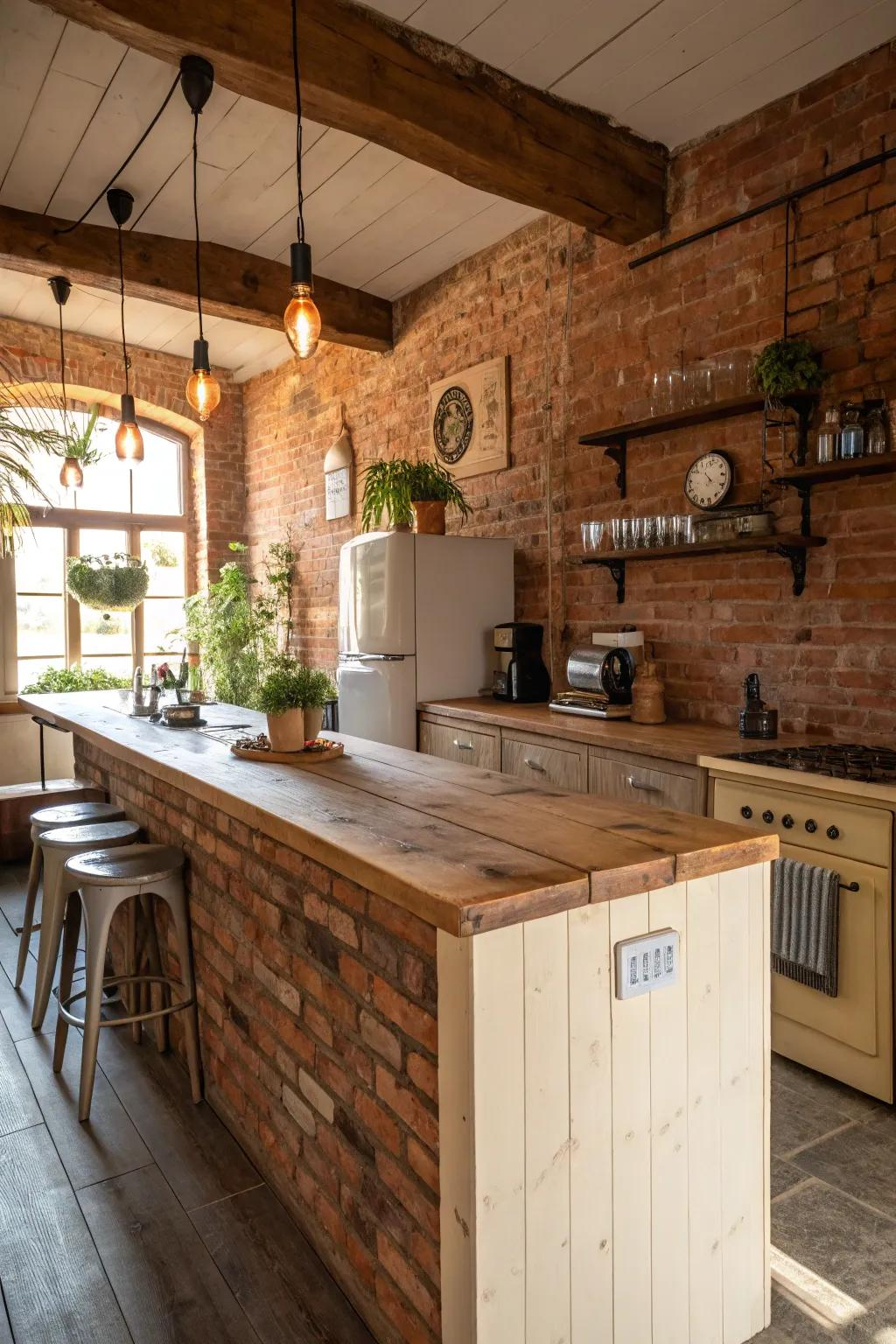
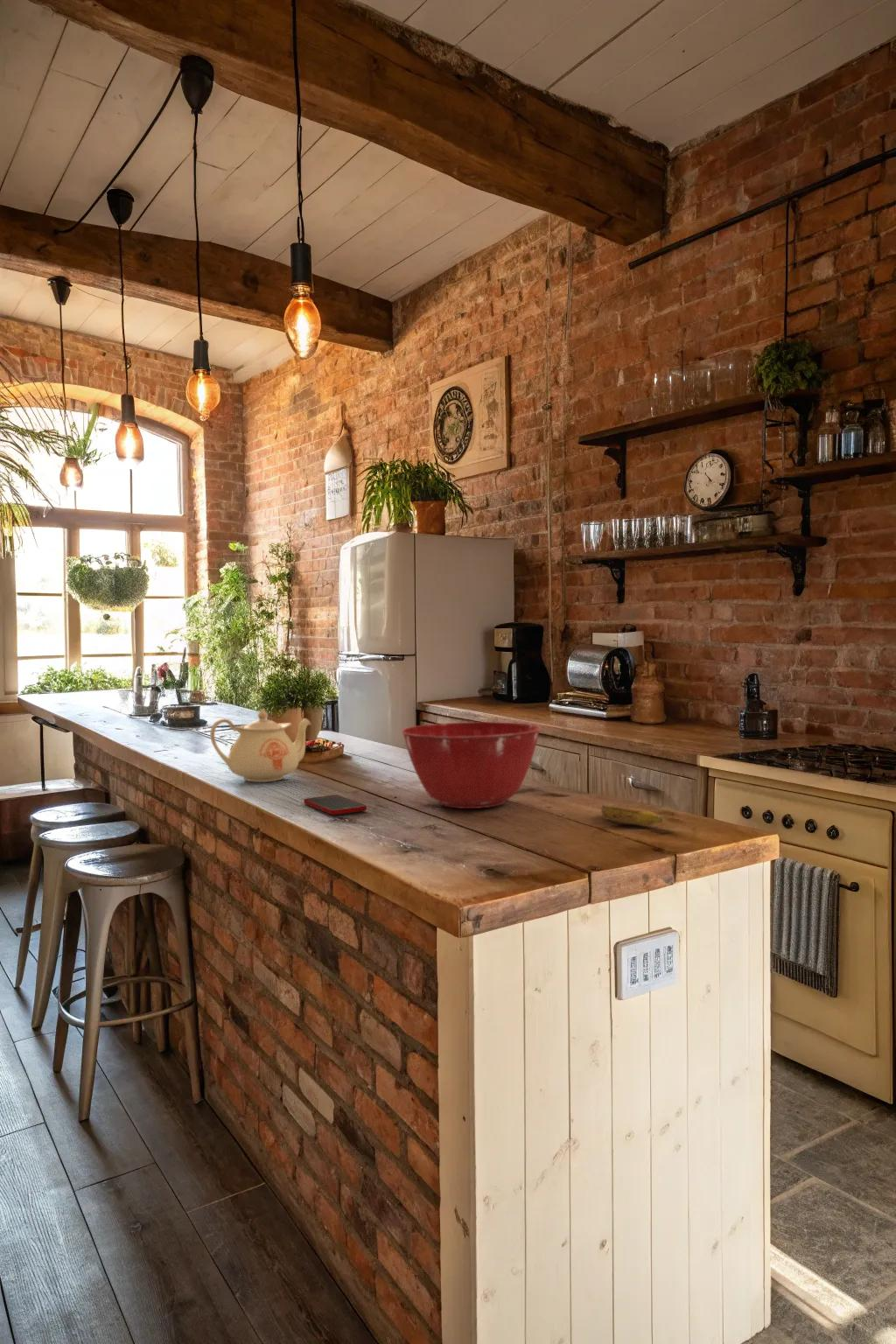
+ teapot (262, 744)
+ mixing bowl (471, 765)
+ cell phone (334, 804)
+ banana (631, 813)
